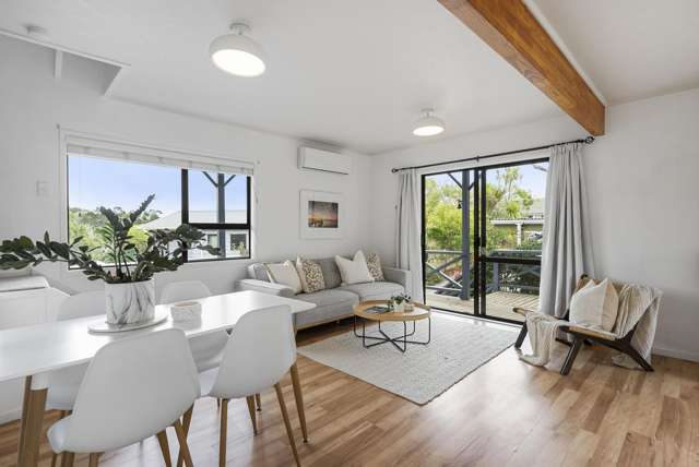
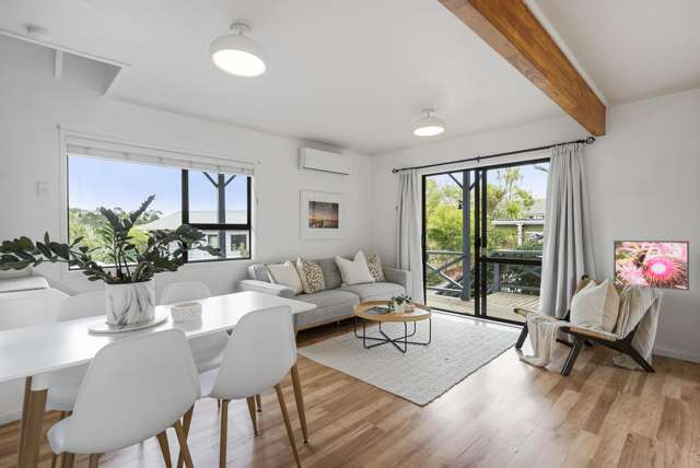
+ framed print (649, 264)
